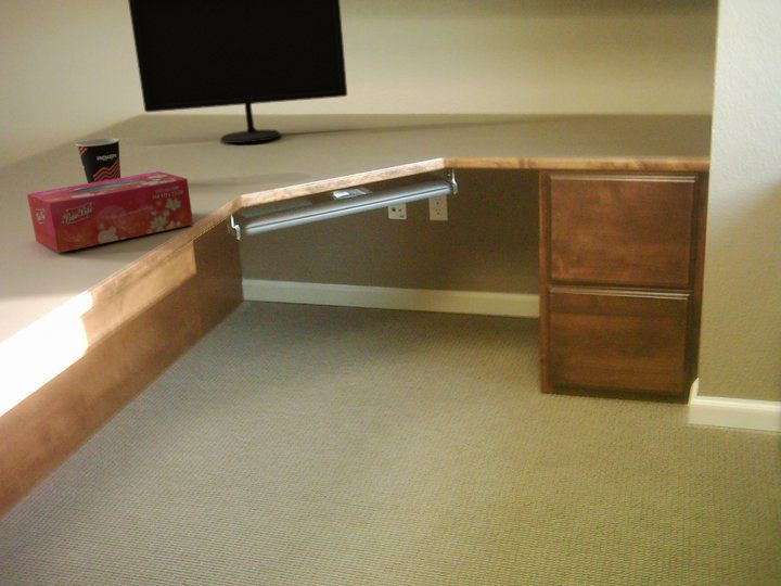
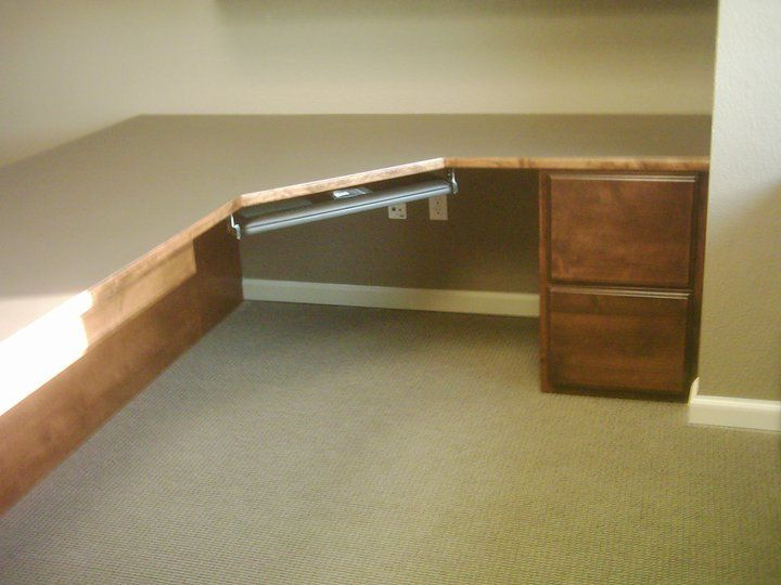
- tissue box (111, 209)
- computer monitor (242, 64)
- cup (101, 165)
